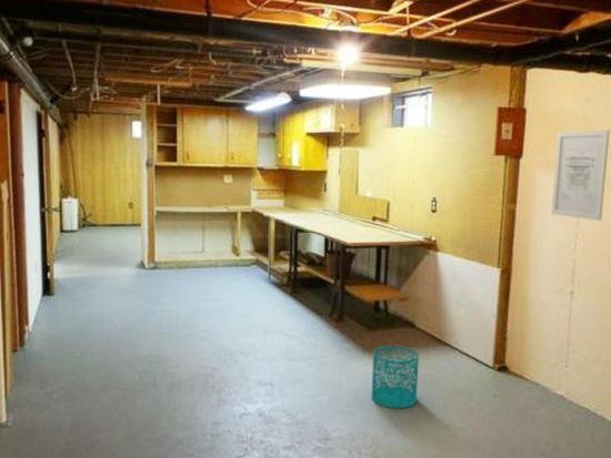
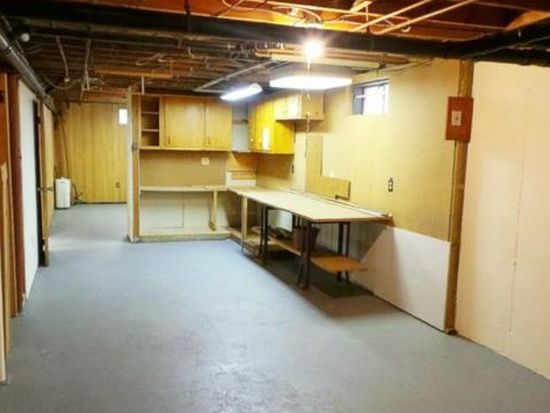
- wastebasket (394, 375)
- wall art (578, 174)
